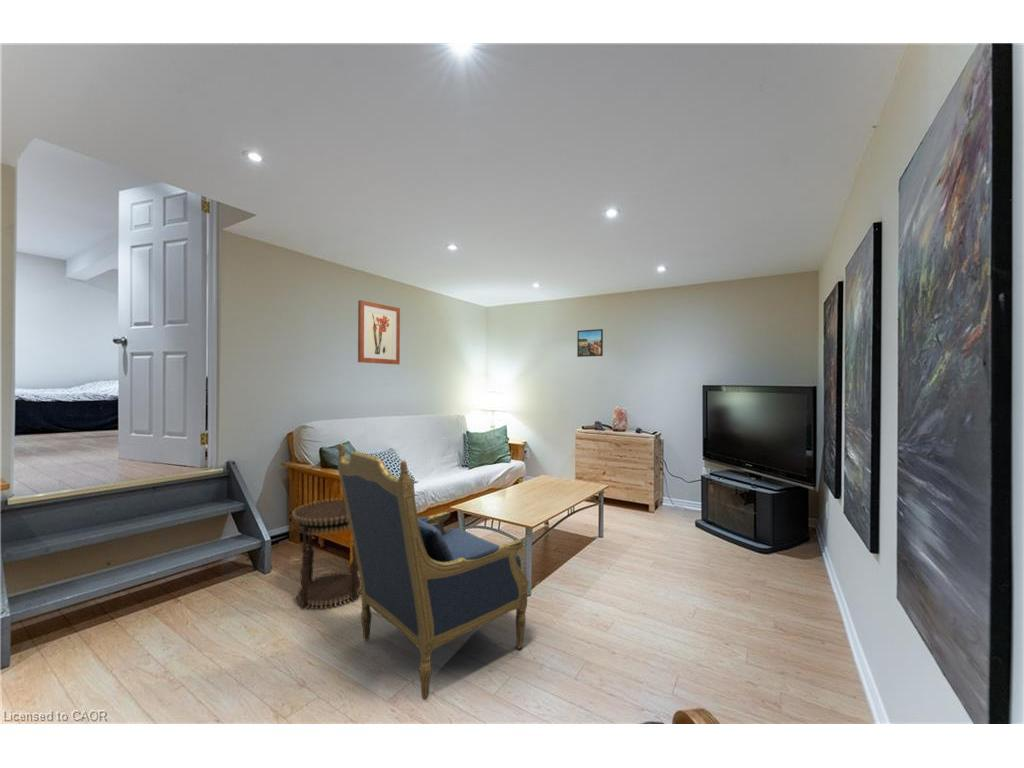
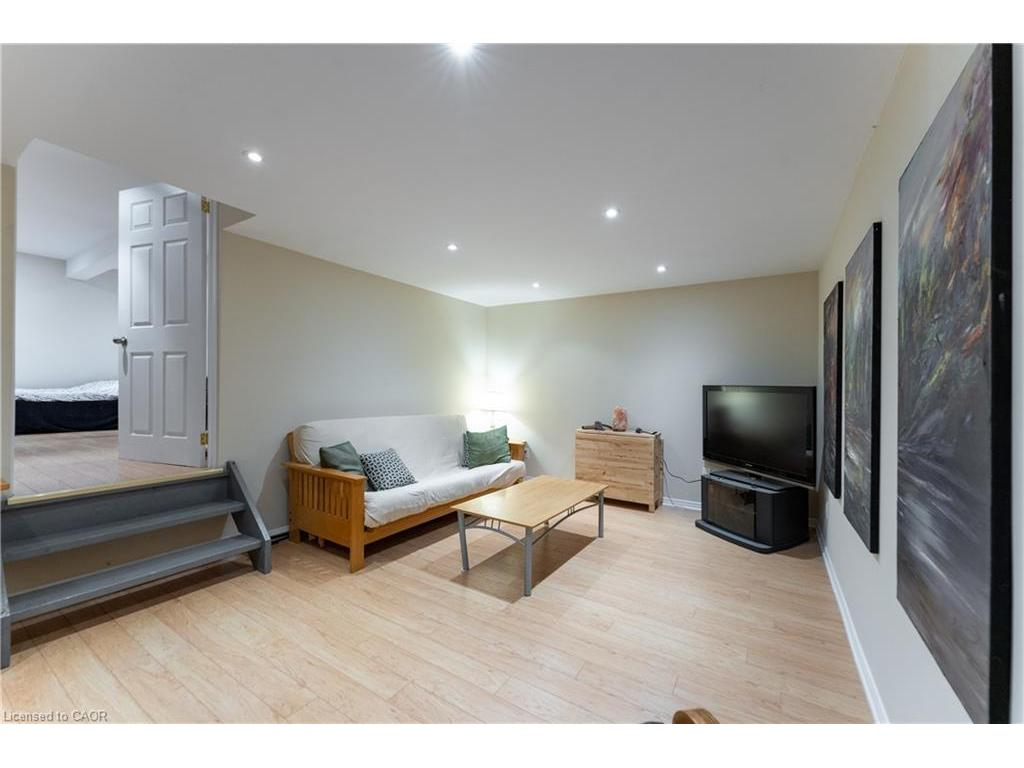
- side table (326, 534)
- wall art (379, 334)
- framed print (589, 343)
- armchair (433, 544)
